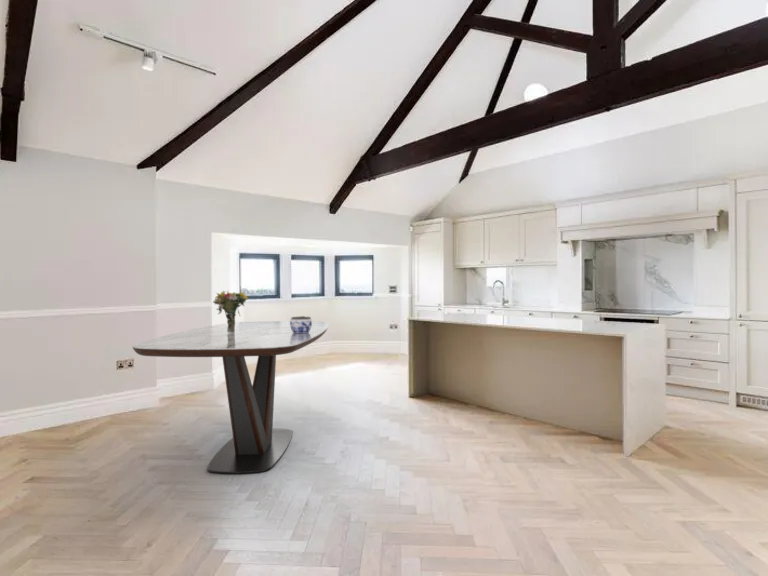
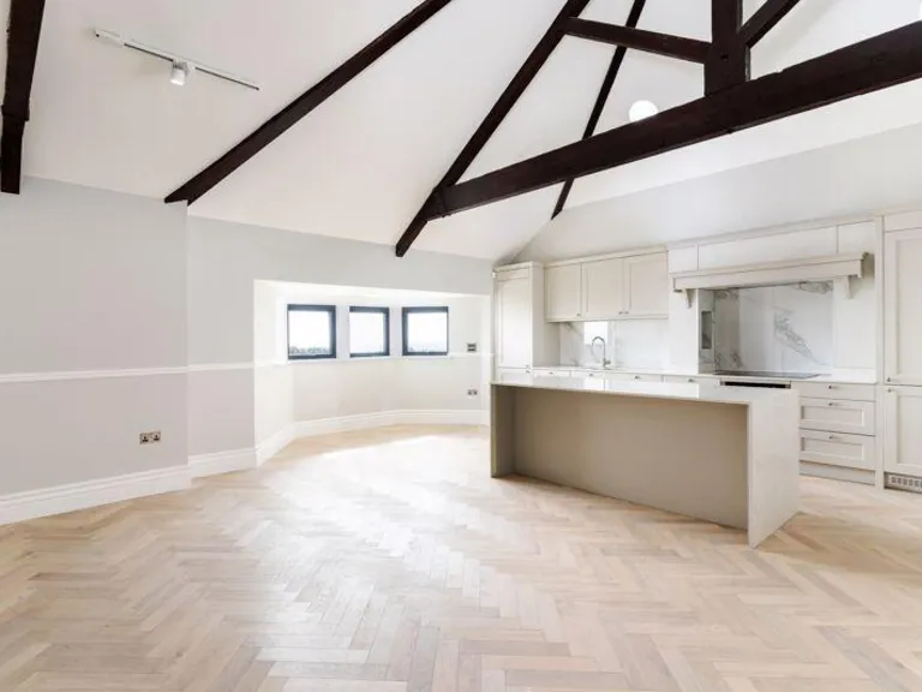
- jar (301, 324)
- dining table (254, 389)
- bouquet (229, 311)
